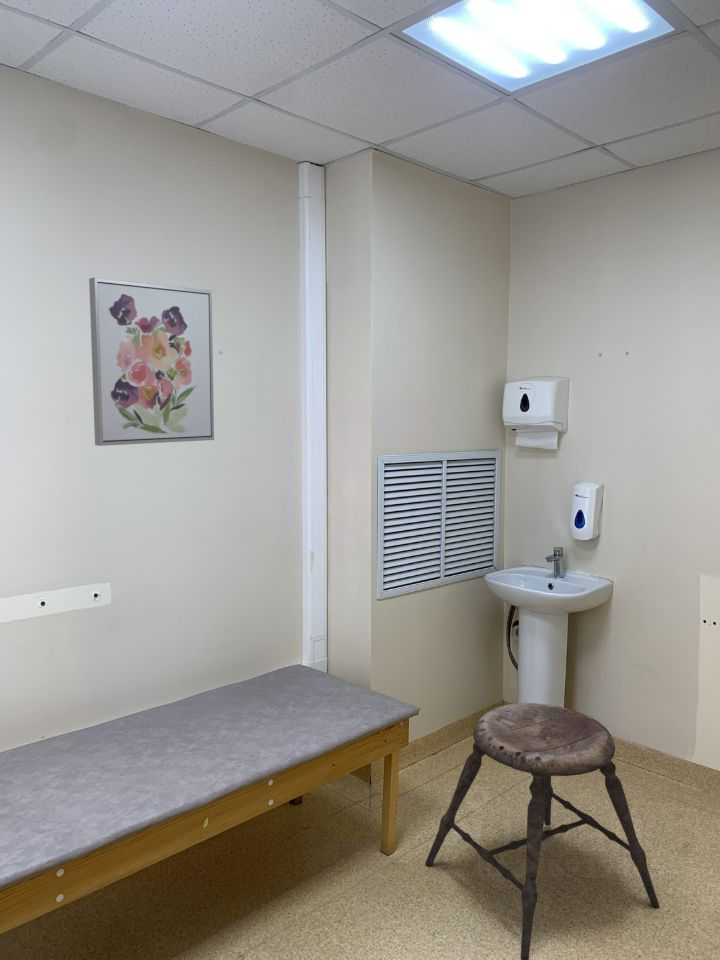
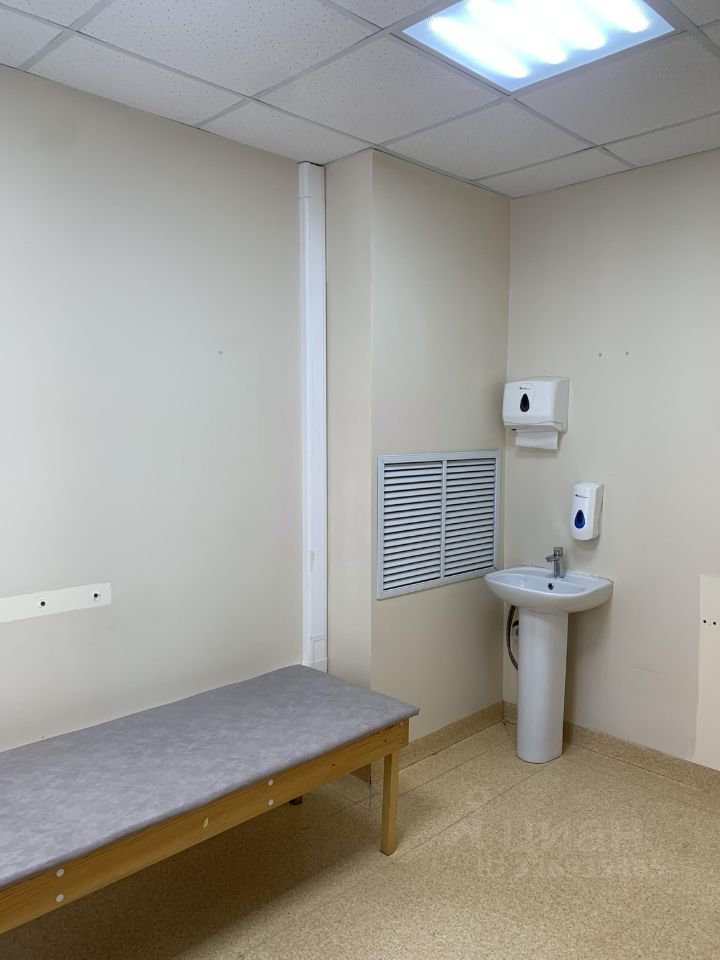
- wall art (155, 364)
- stool (540, 806)
